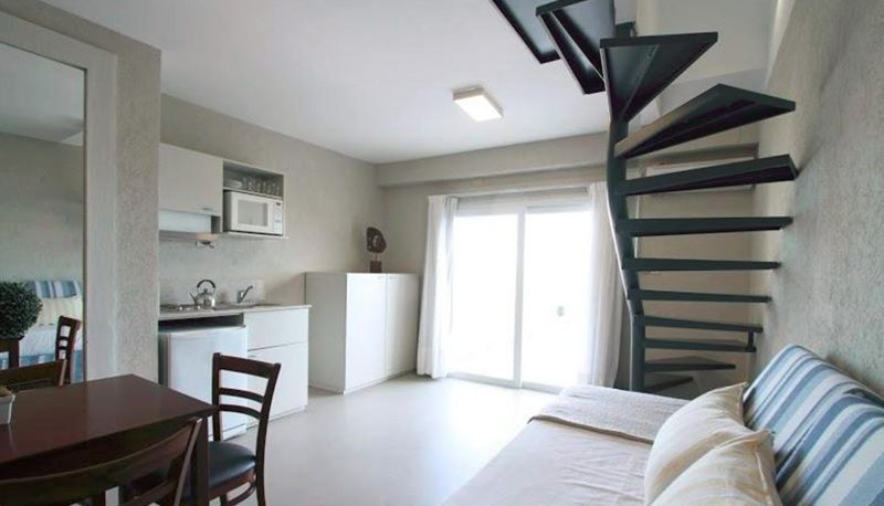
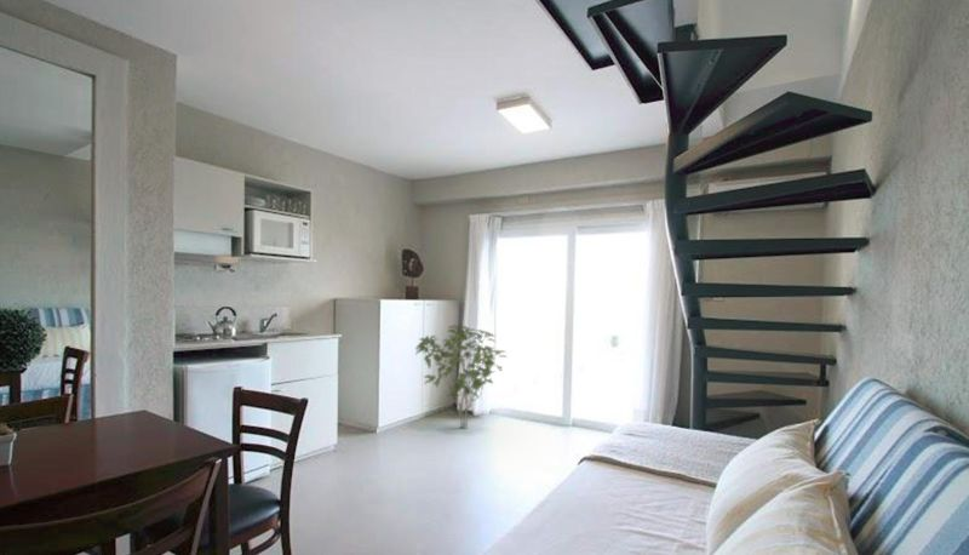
+ shrub (461, 376)
